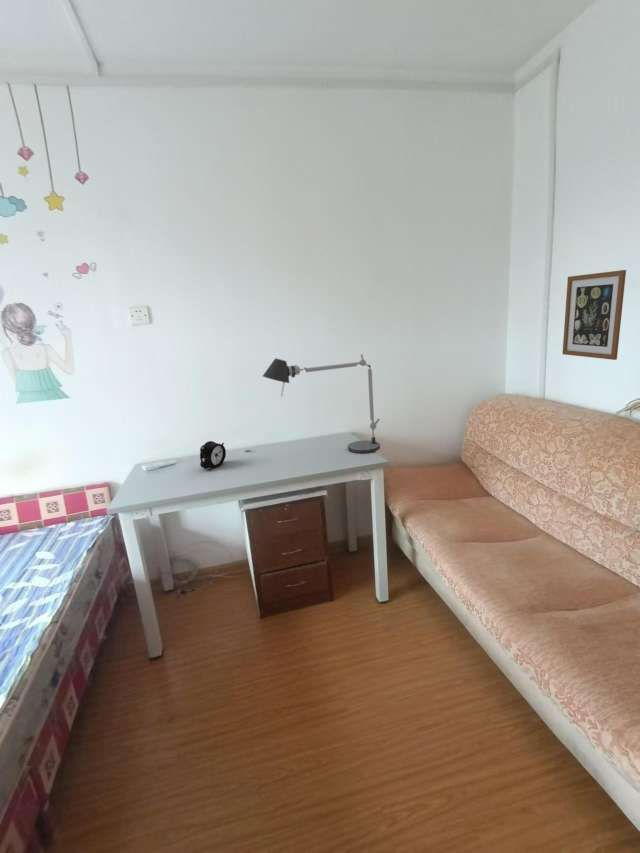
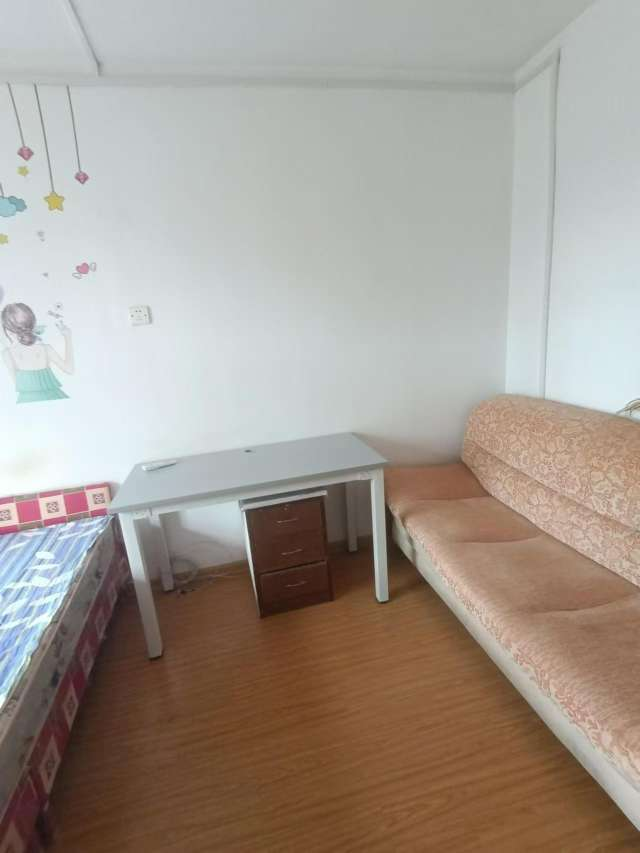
- wall art (591, 316)
- desk lamp (320, 370)
- alarm clock (212, 454)
